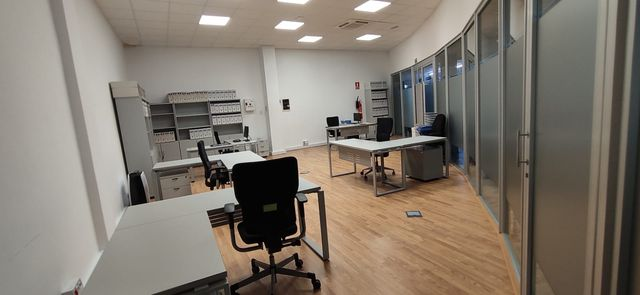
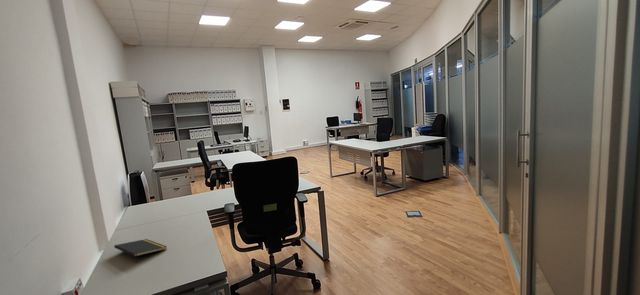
+ notepad (140, 247)
